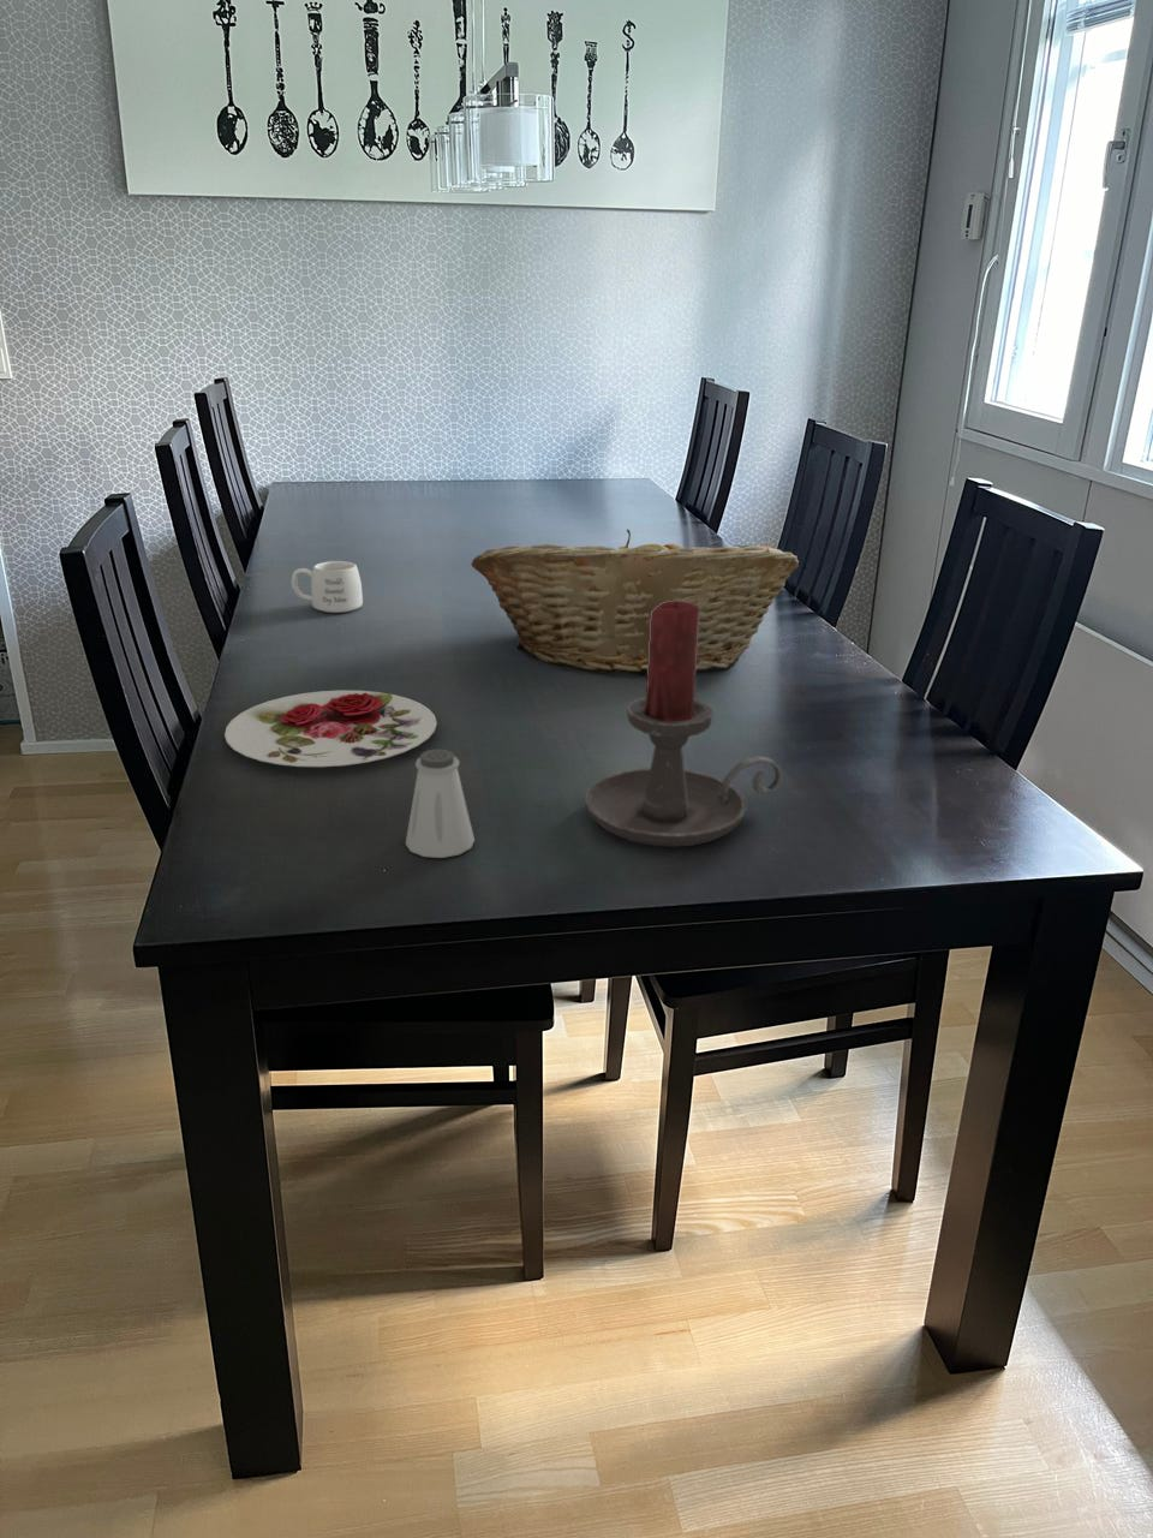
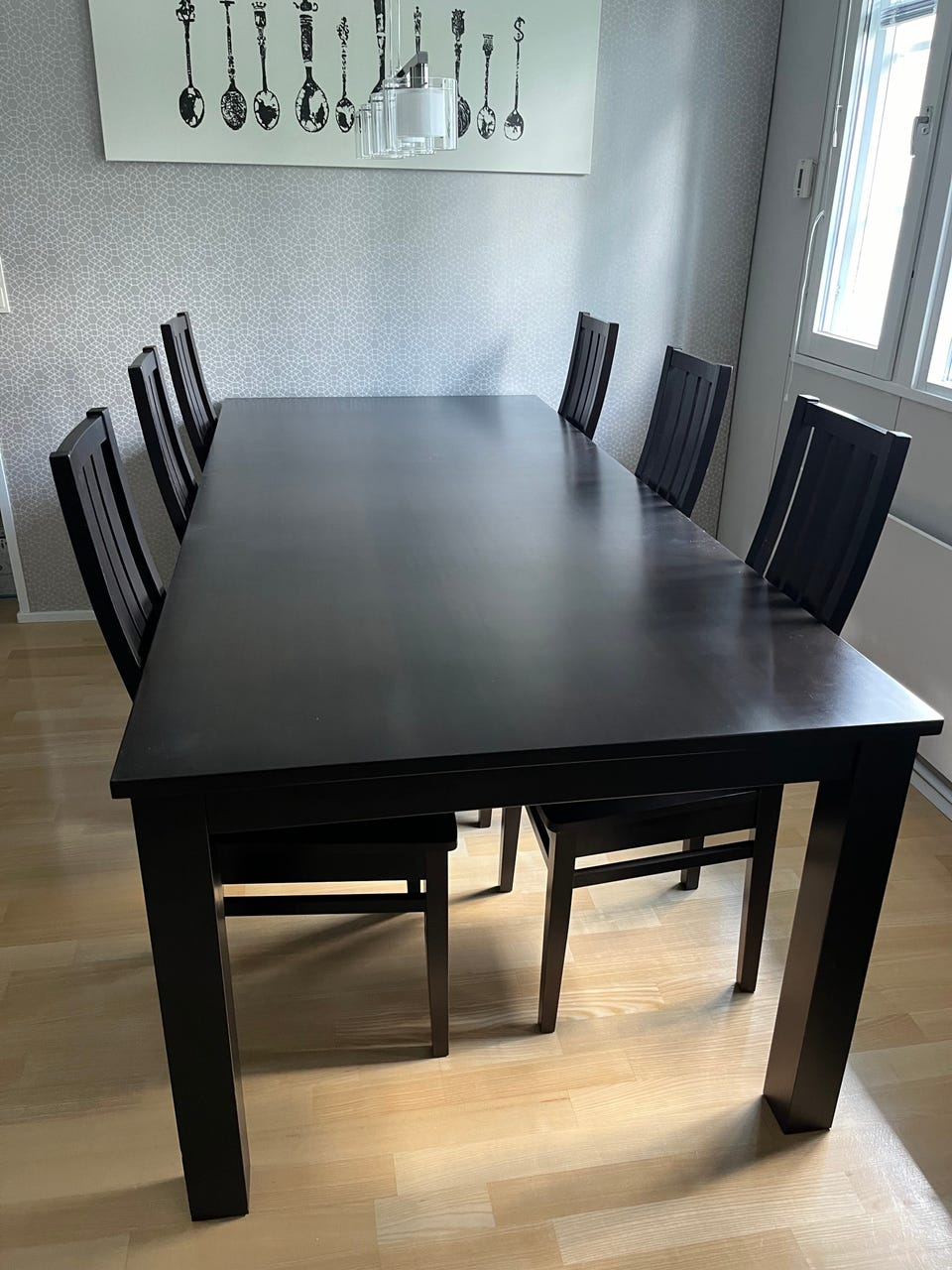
- mug (327, 586)
- saltshaker (438, 799)
- candle holder (692, 708)
- fruit basket (633, 587)
- plate (332, 723)
